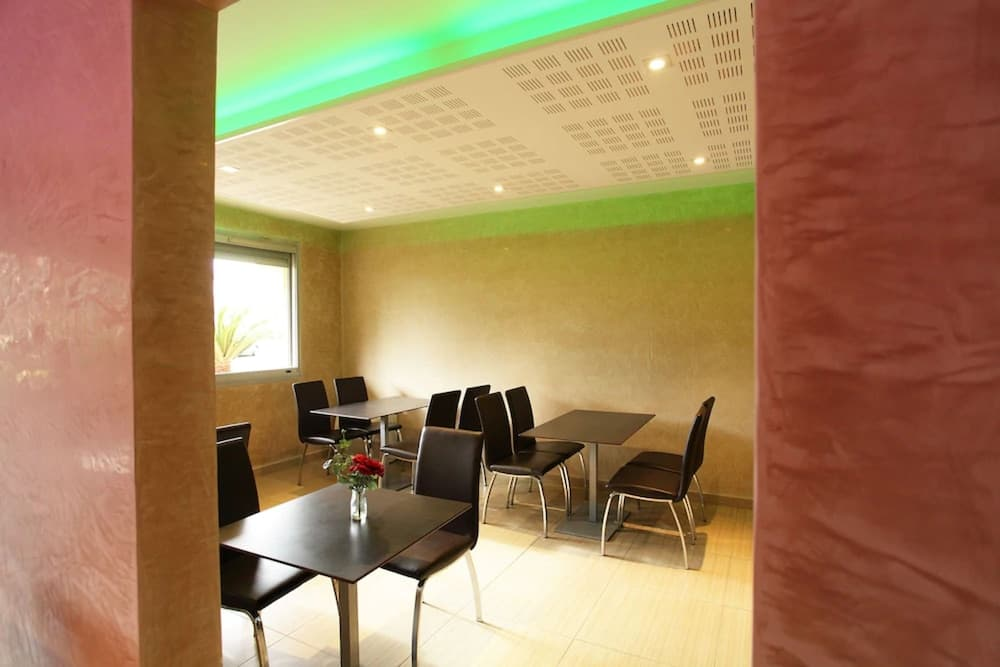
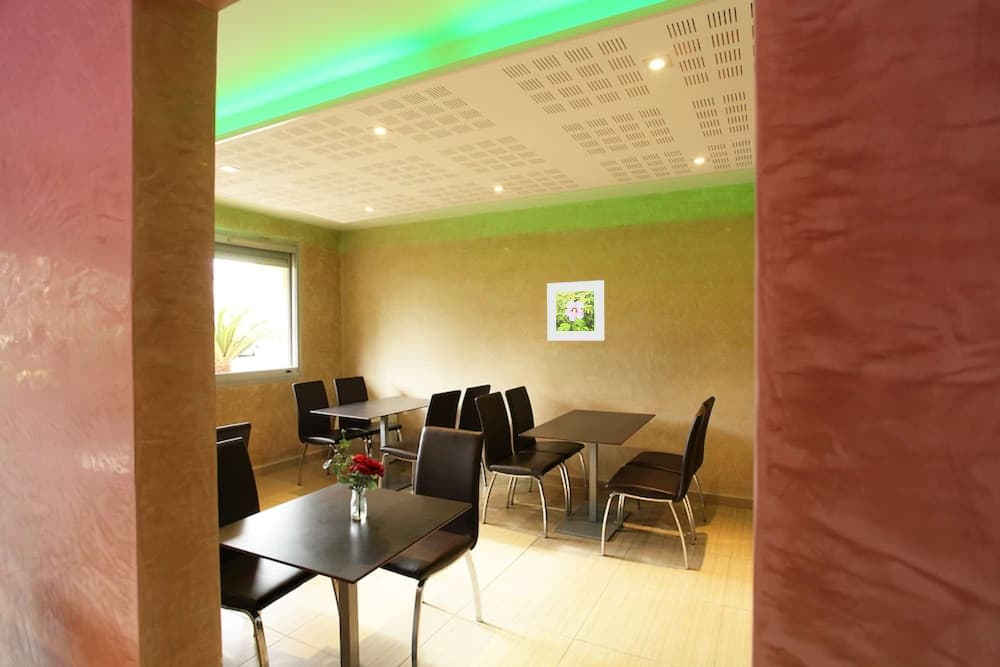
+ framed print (575, 311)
